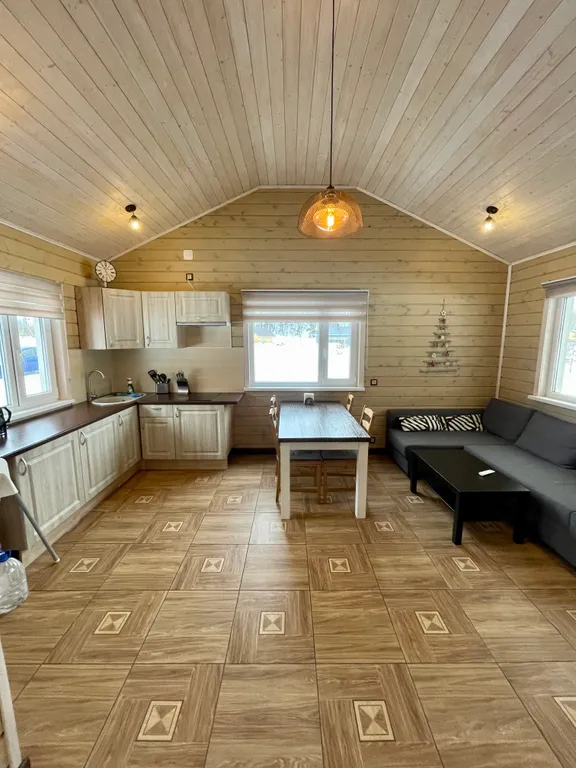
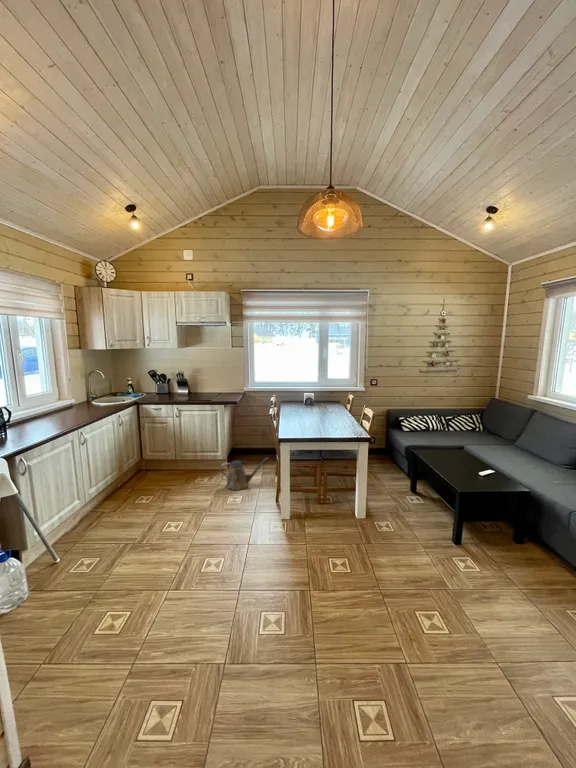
+ watering can (244, 471)
